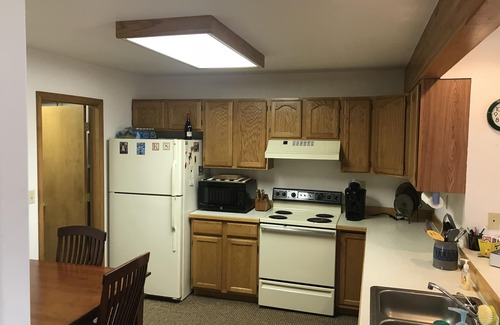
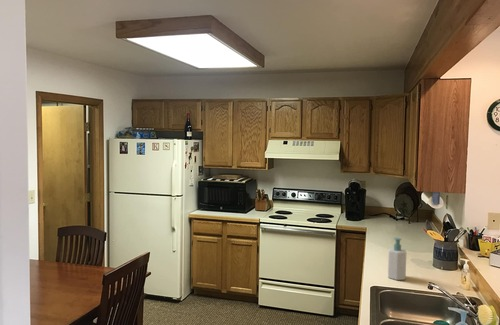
+ soap bottle (397, 257)
